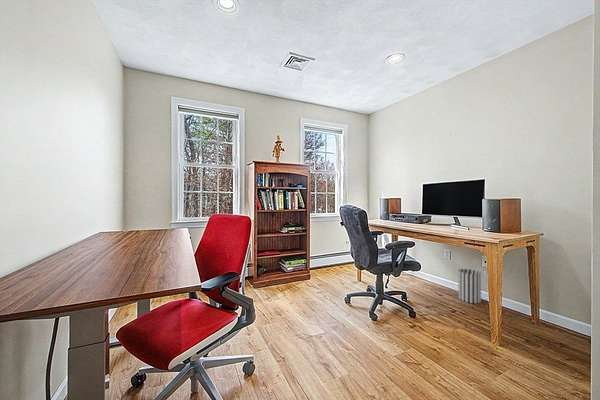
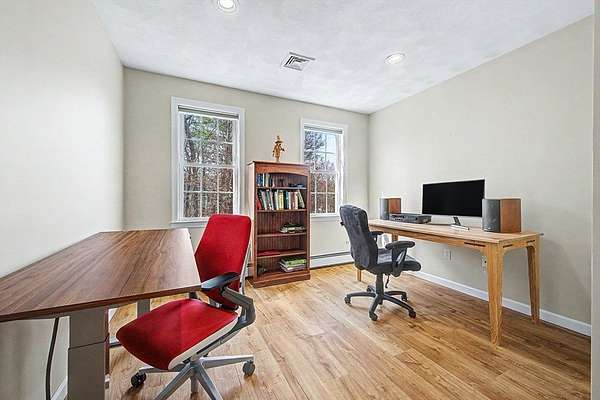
- wastebasket (469, 285)
